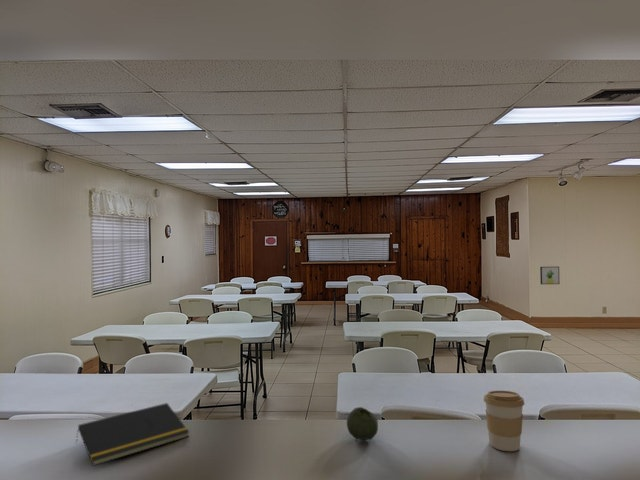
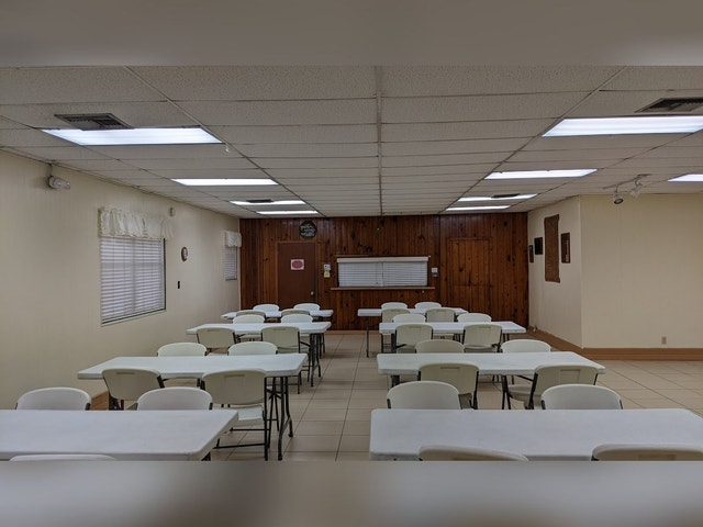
- fruit (362, 422)
- notepad (134, 430)
- wall art (549, 275)
- coffee cup (504, 418)
